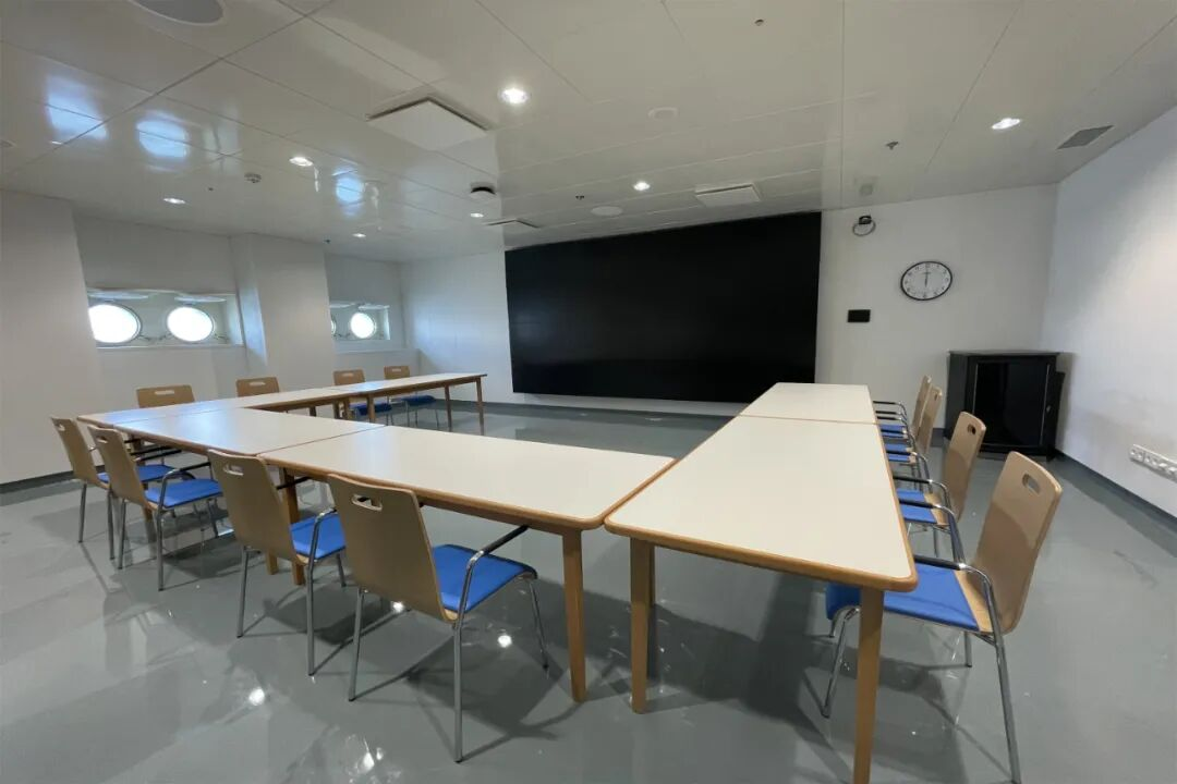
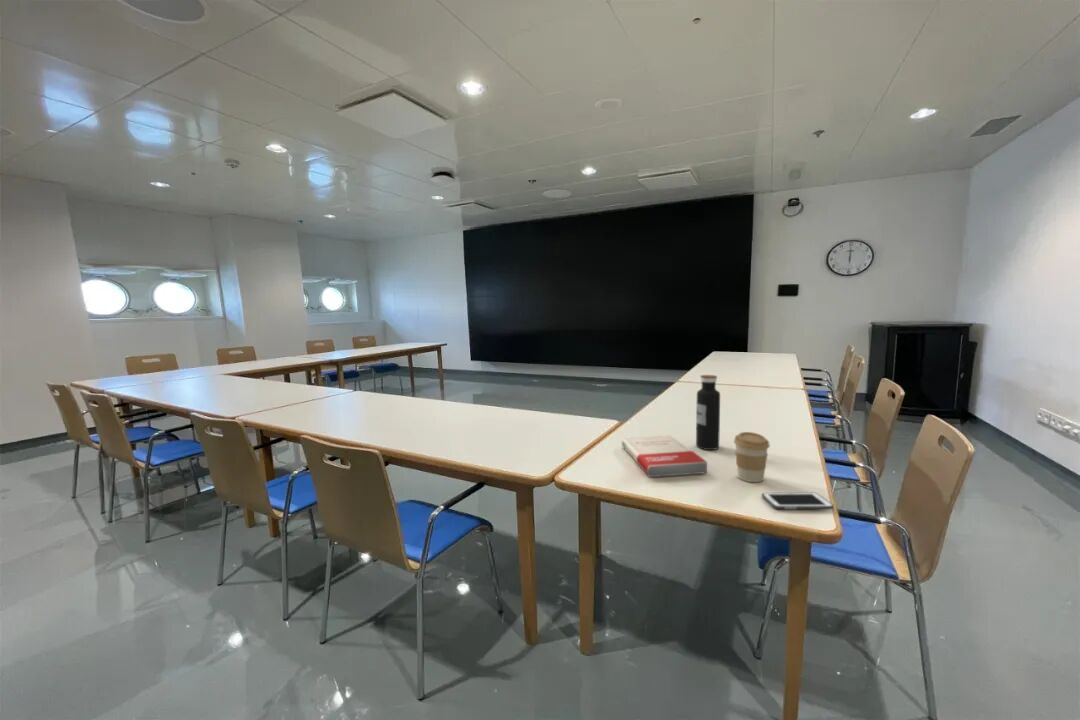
+ water bottle (708, 411)
+ book (660, 454)
+ cell phone (796, 500)
+ coffee cup (751, 456)
